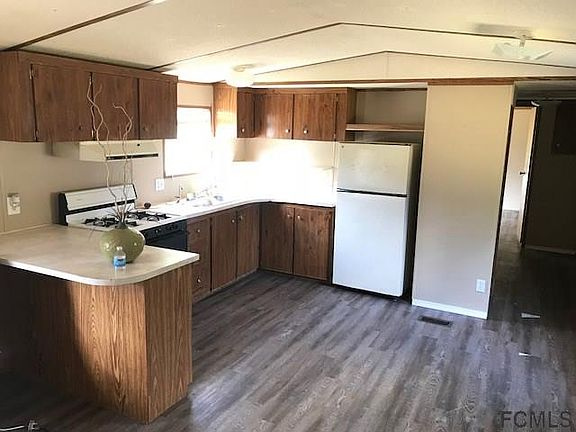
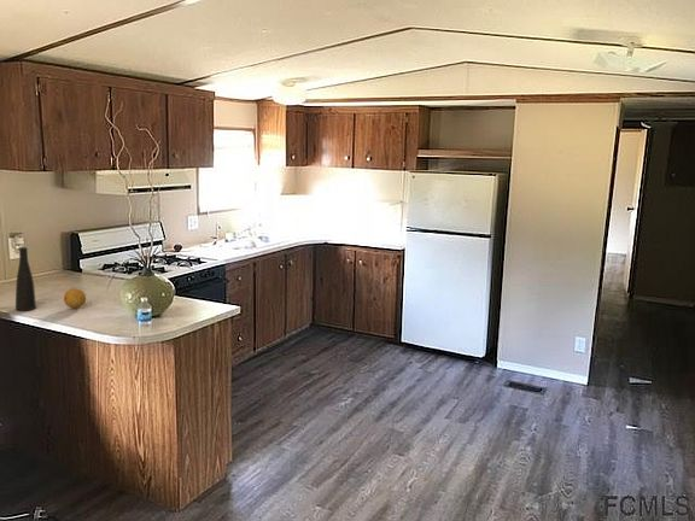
+ fruit (75, 298)
+ vase (24, 277)
